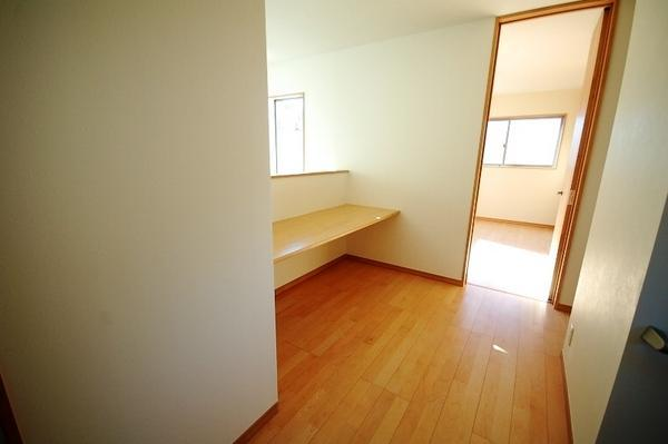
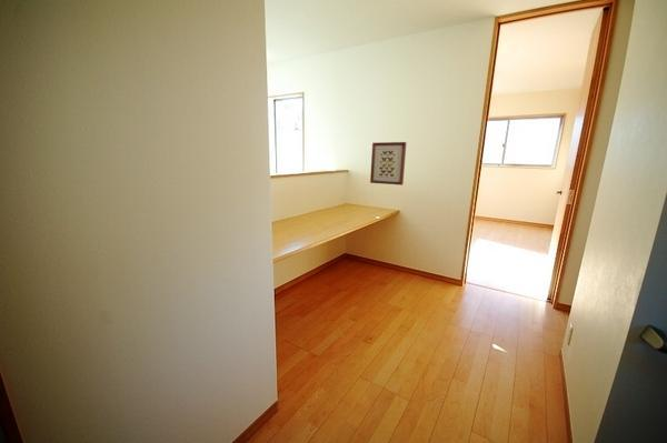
+ wall art (387, 163)
